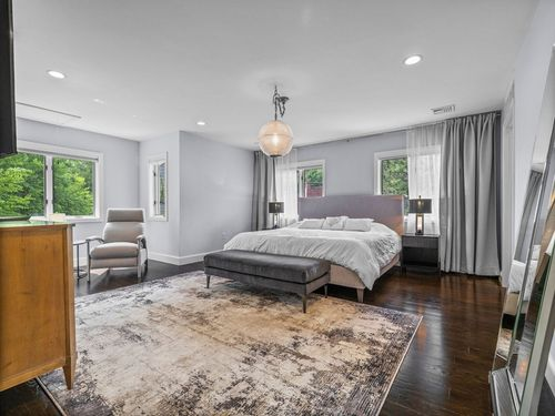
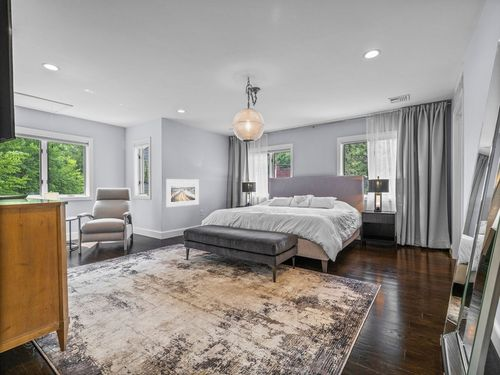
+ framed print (183, 192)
